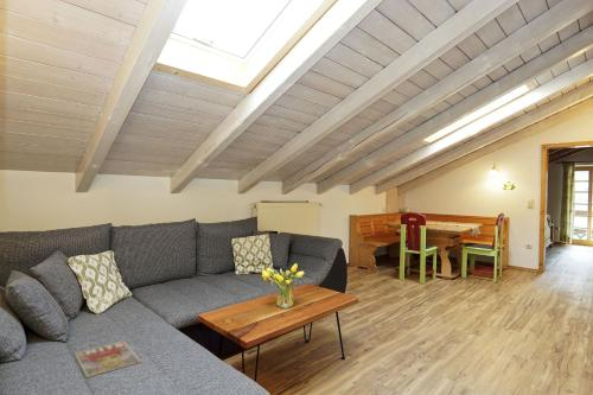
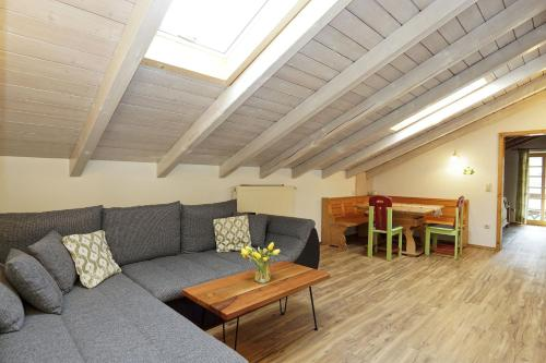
- magazine (107, 357)
